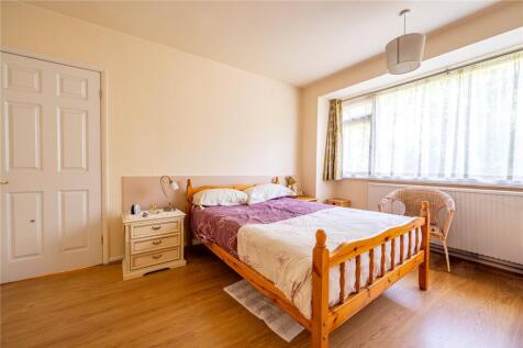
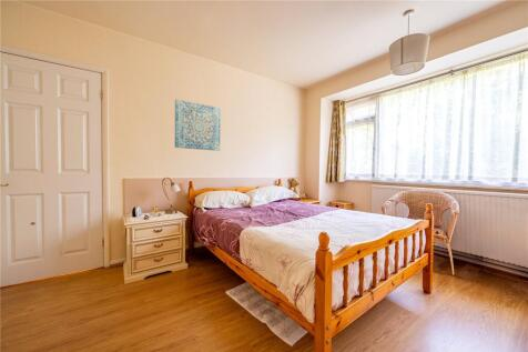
+ wall art (199, 127)
